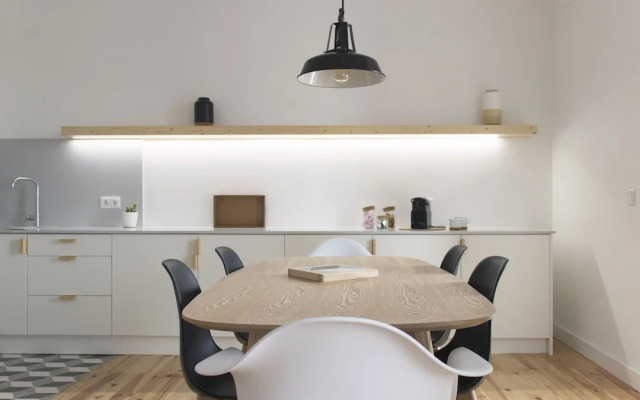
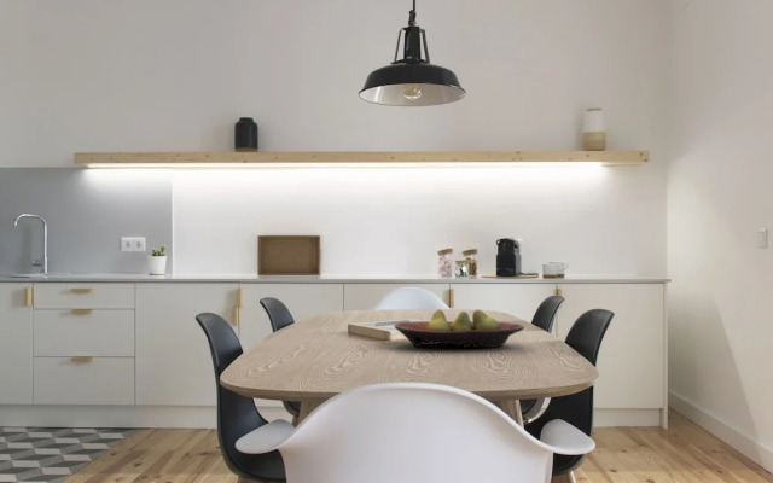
+ fruit bowl (458, 327)
